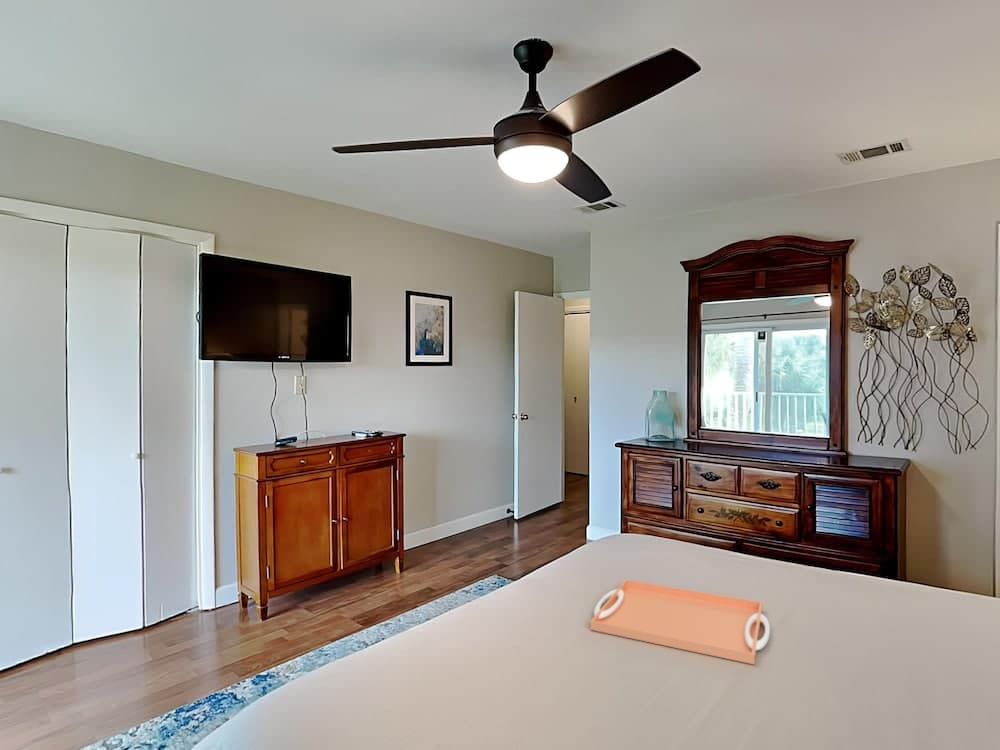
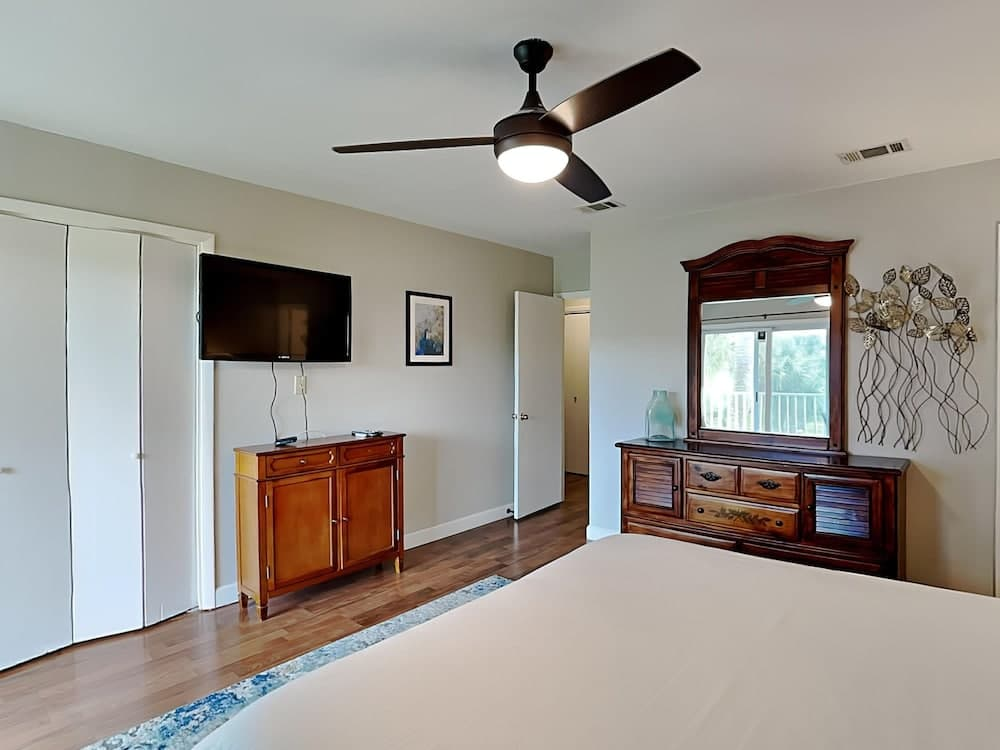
- serving tray (679, 615)
